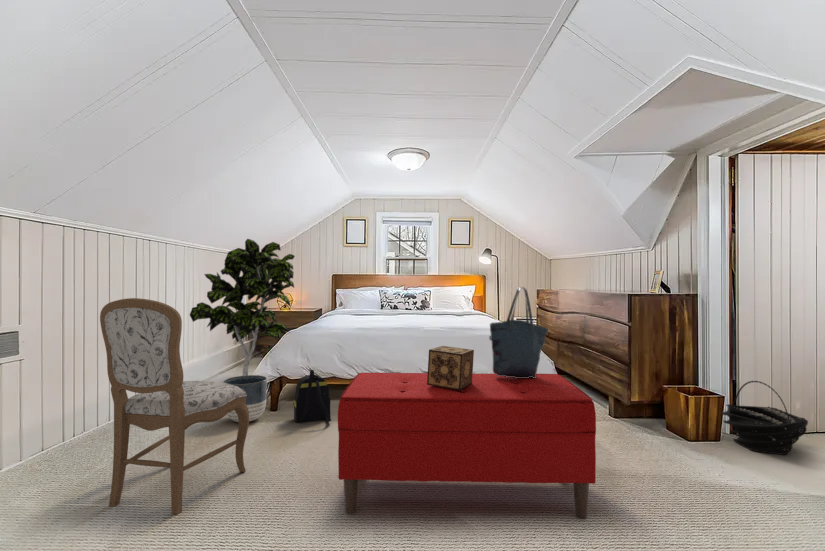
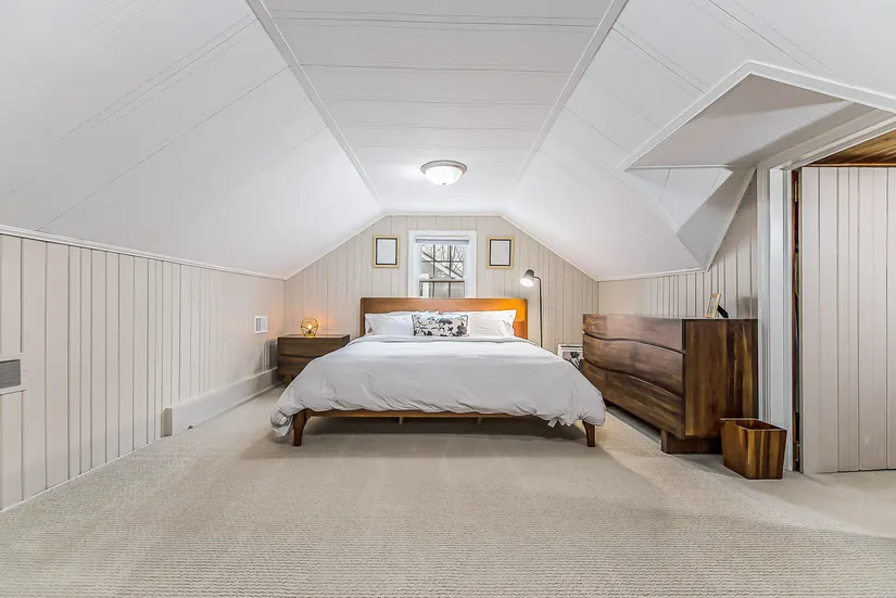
- indoor plant (244, 312)
- decorative box (449, 367)
- planter (246, 400)
- backpack (313, 395)
- tote bag (518, 331)
- chair (175, 392)
- basket (762, 413)
- bench (461, 437)
